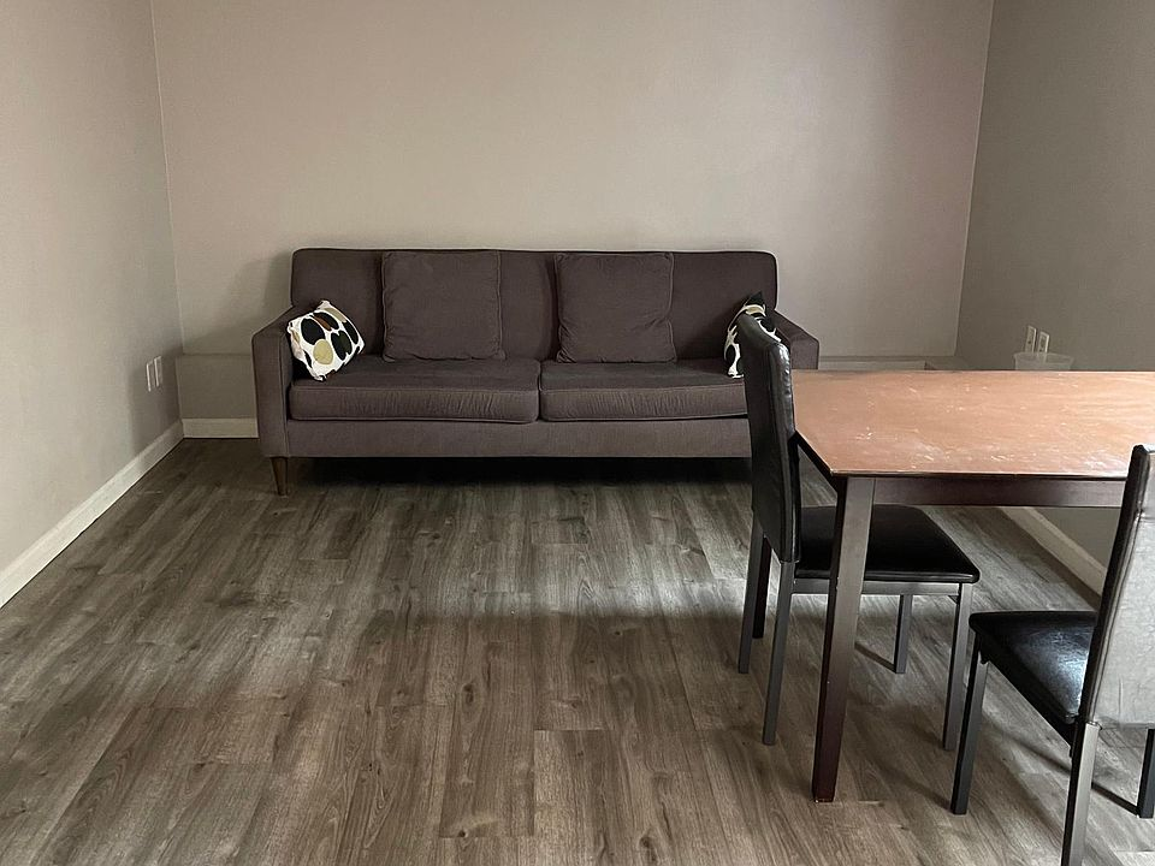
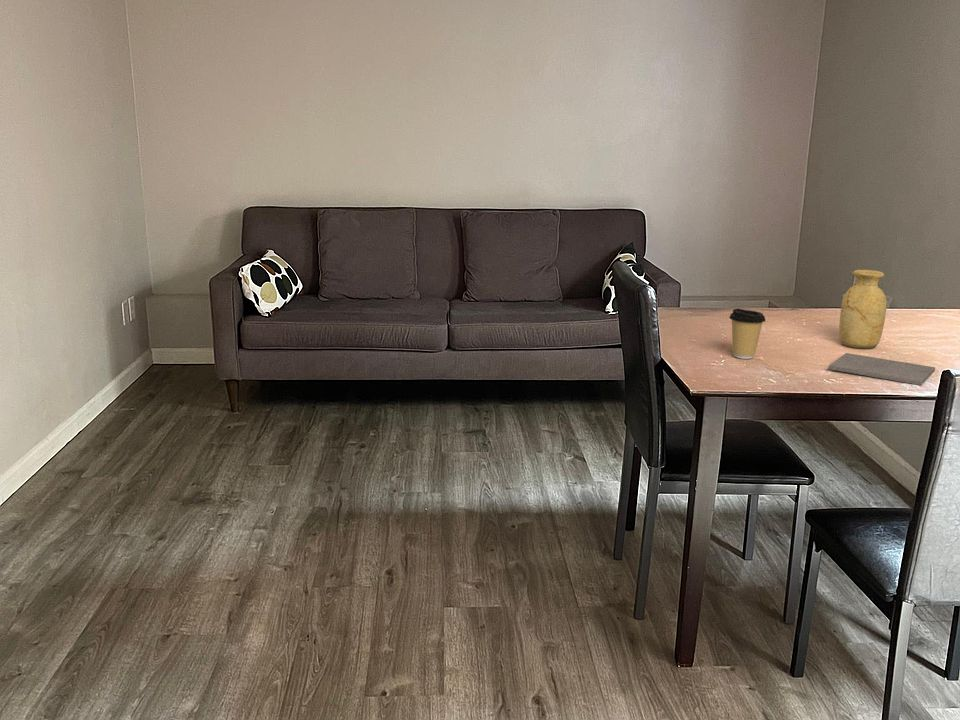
+ coffee cup (745, 333)
+ notepad (881, 368)
+ vase (863, 308)
